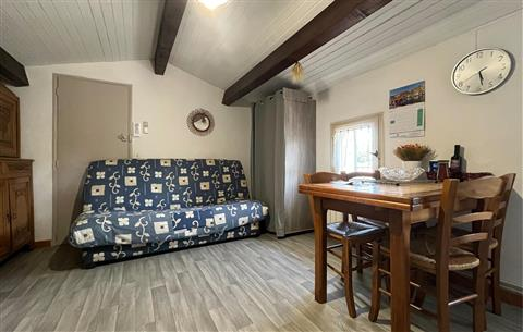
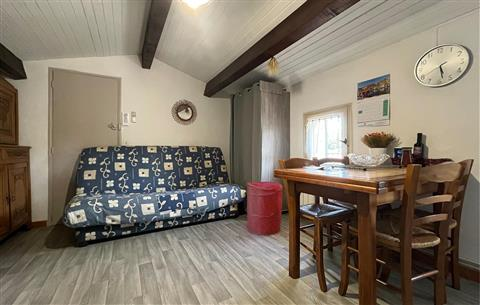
+ laundry hamper (264, 206)
